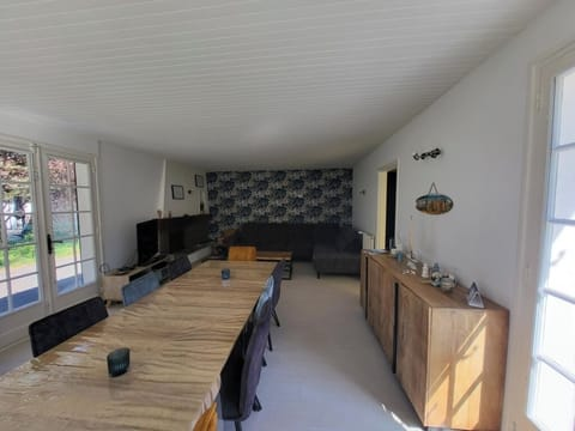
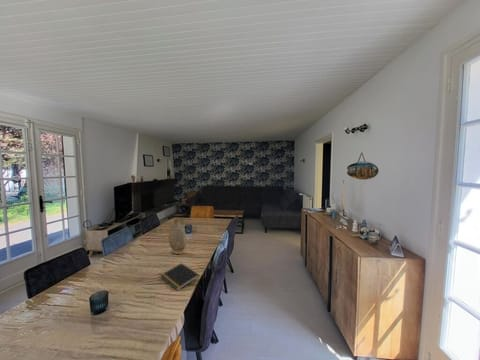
+ notepad (179, 275)
+ vase (177, 235)
